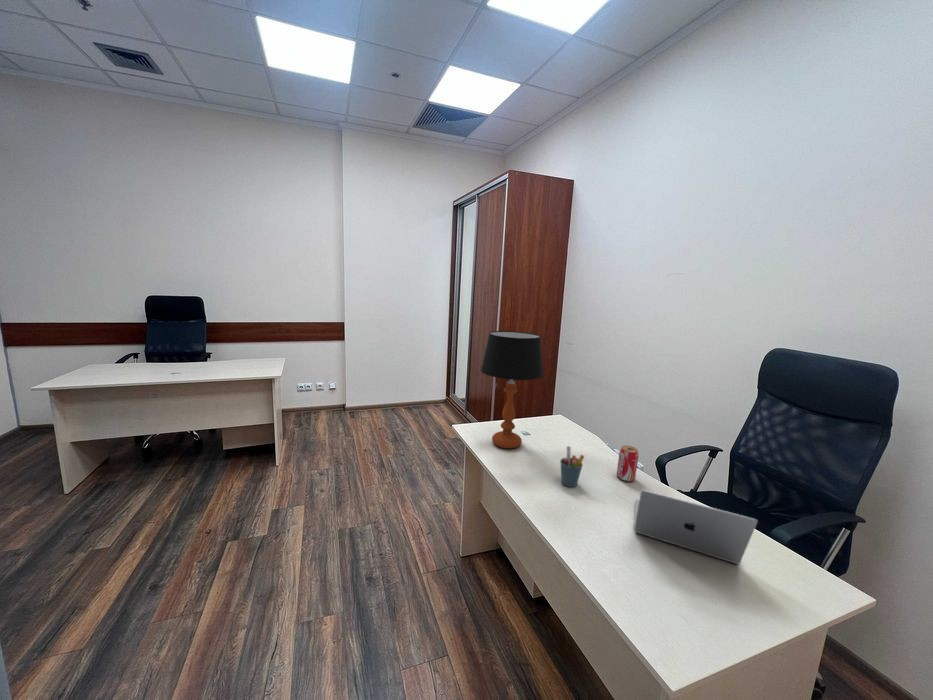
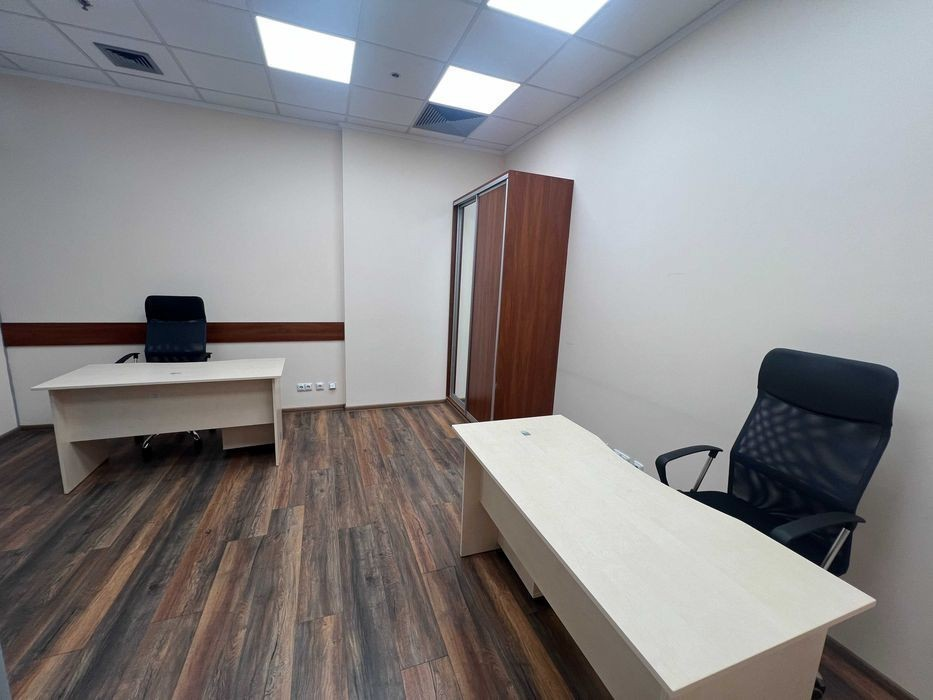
- beverage can (627, 463)
- pen holder (571, 467)
- table lamp (510, 390)
- laptop (686, 509)
